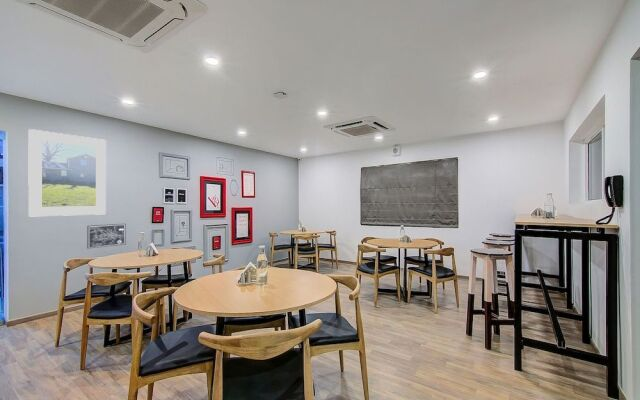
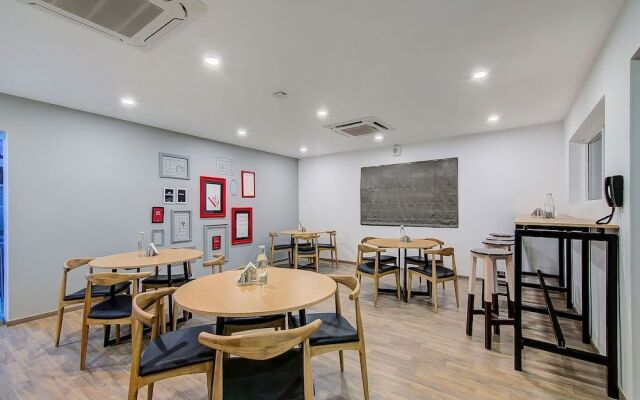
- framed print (70, 175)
- wall art (107, 235)
